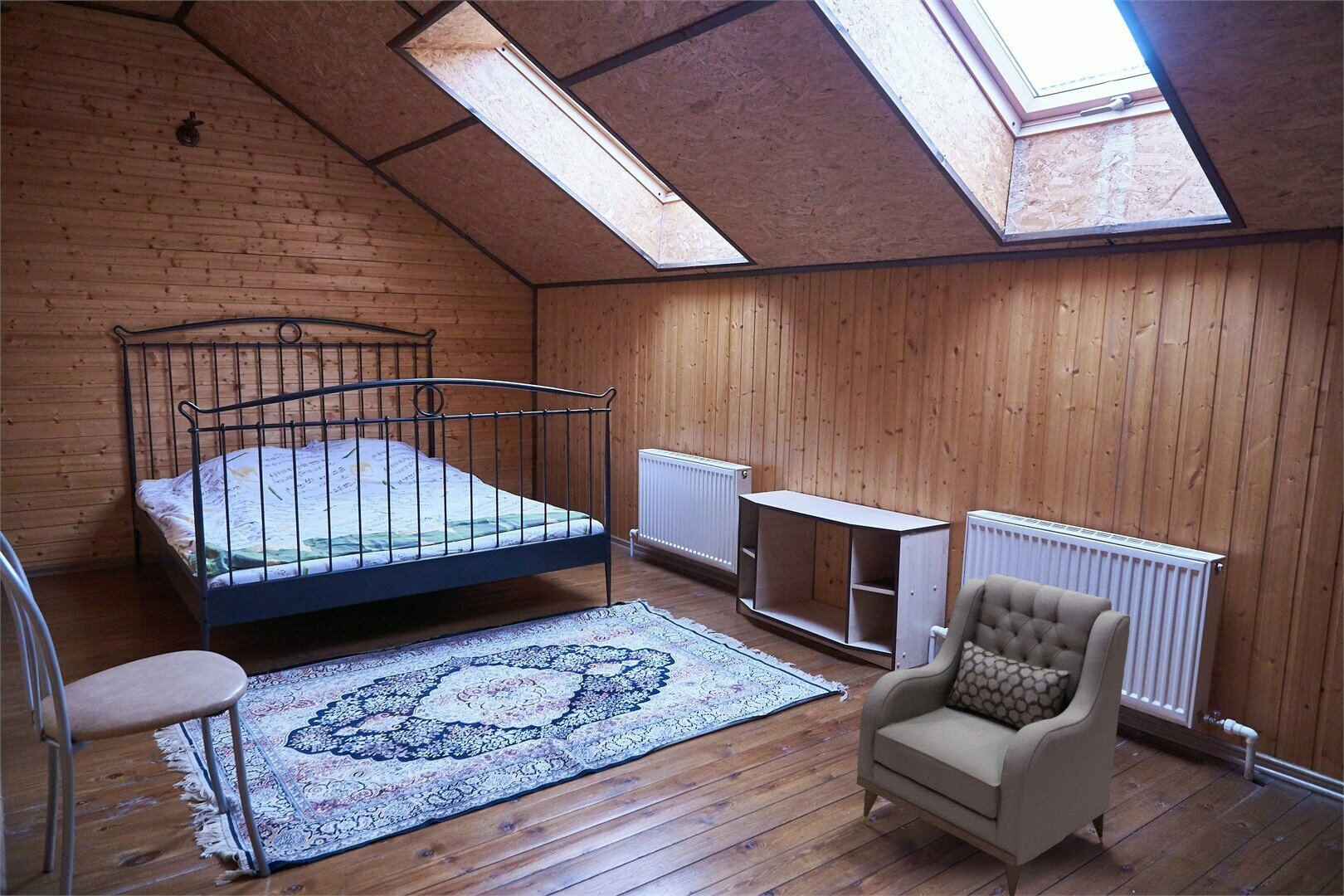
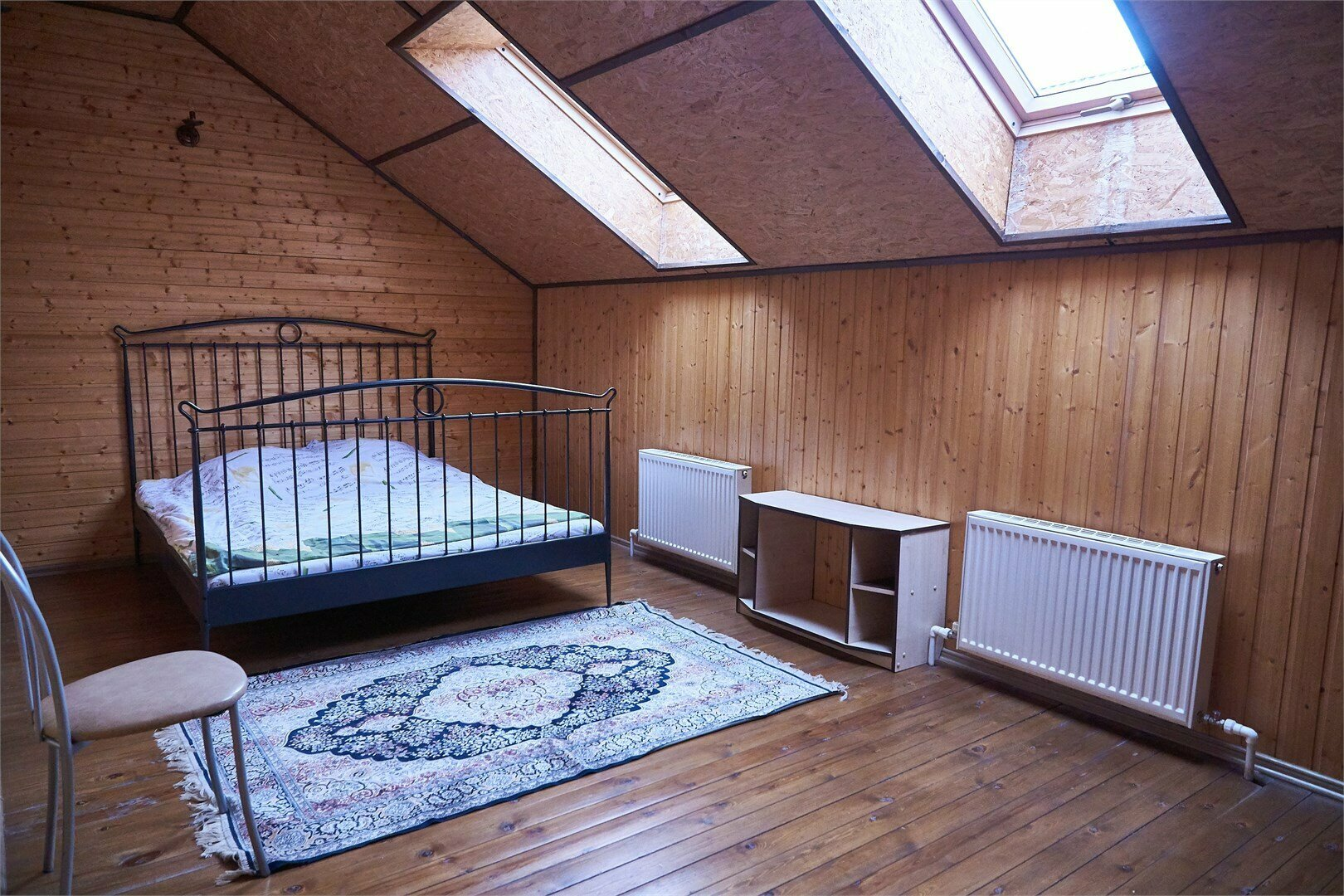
- armchair (993, 675)
